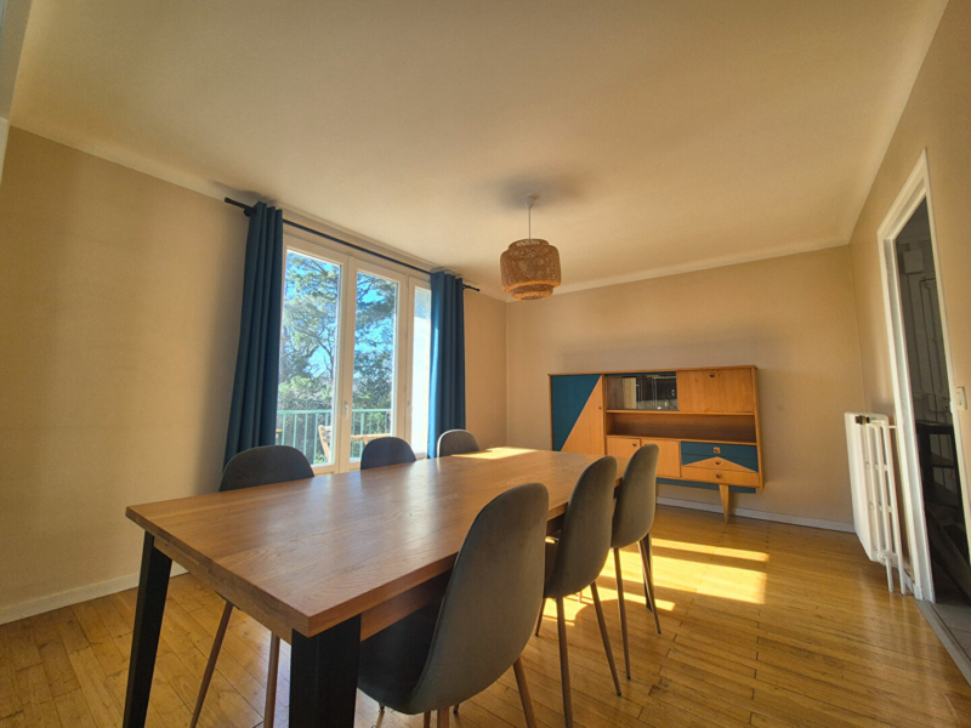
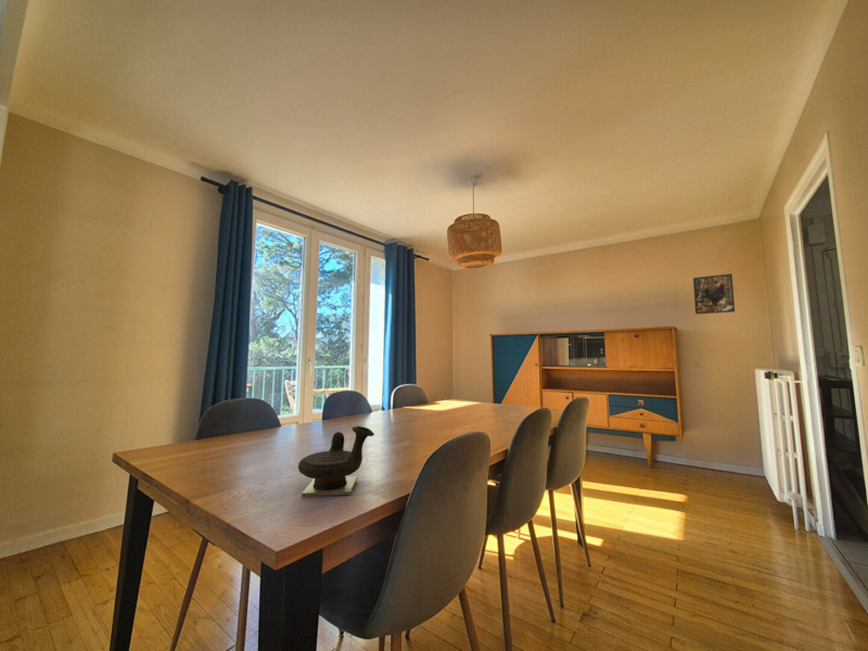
+ teapot (339, 454)
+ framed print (713, 294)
